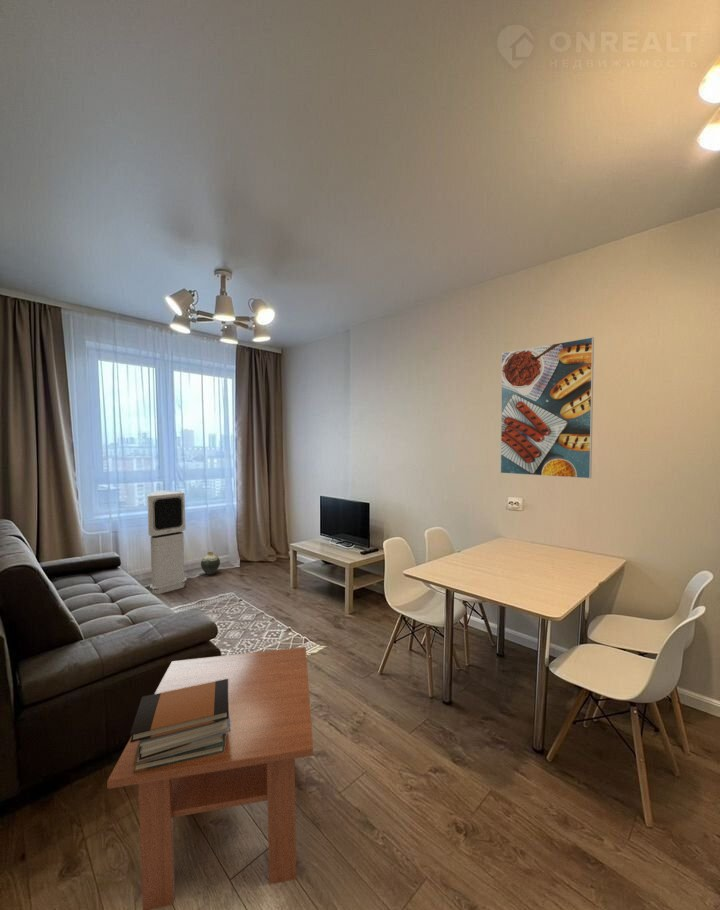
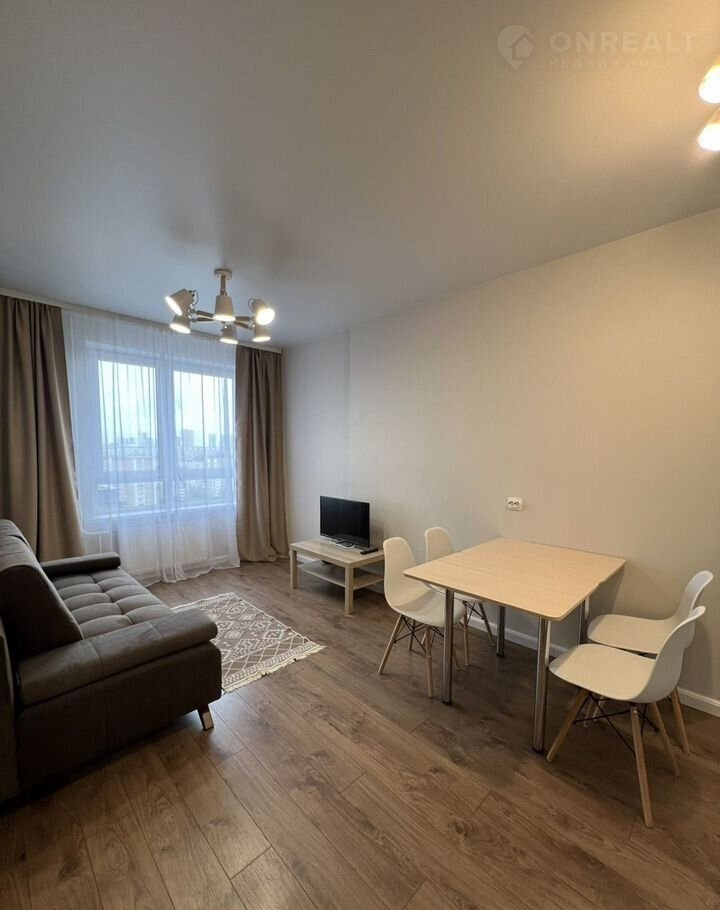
- coffee table (232, 760)
- air purifier (164, 539)
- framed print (543, 411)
- vase (210, 563)
- book stack (185, 722)
